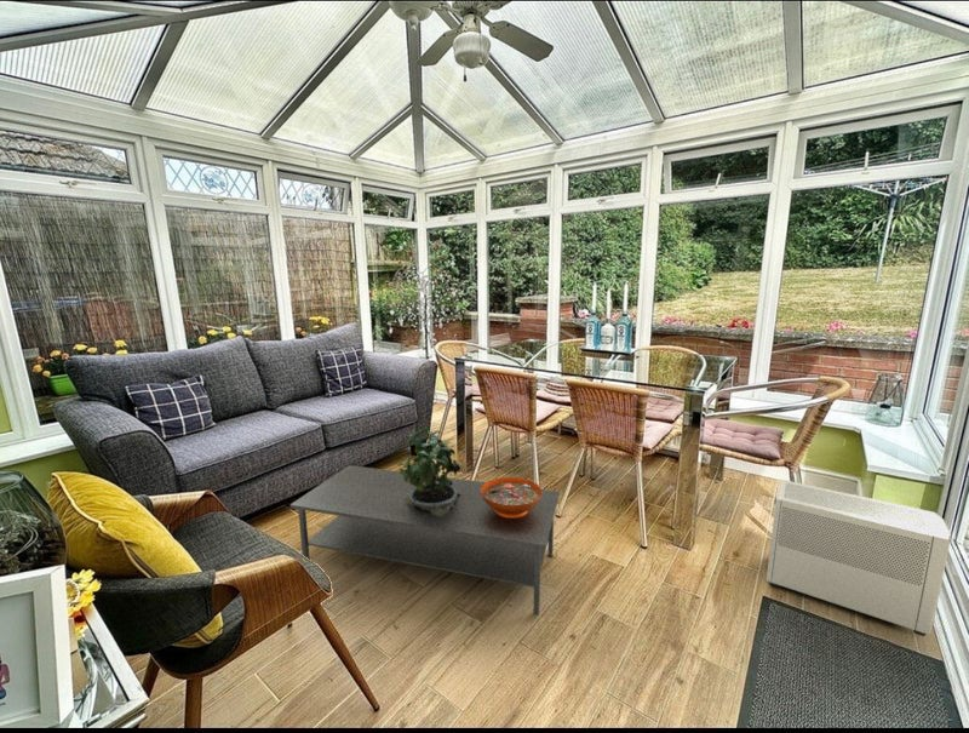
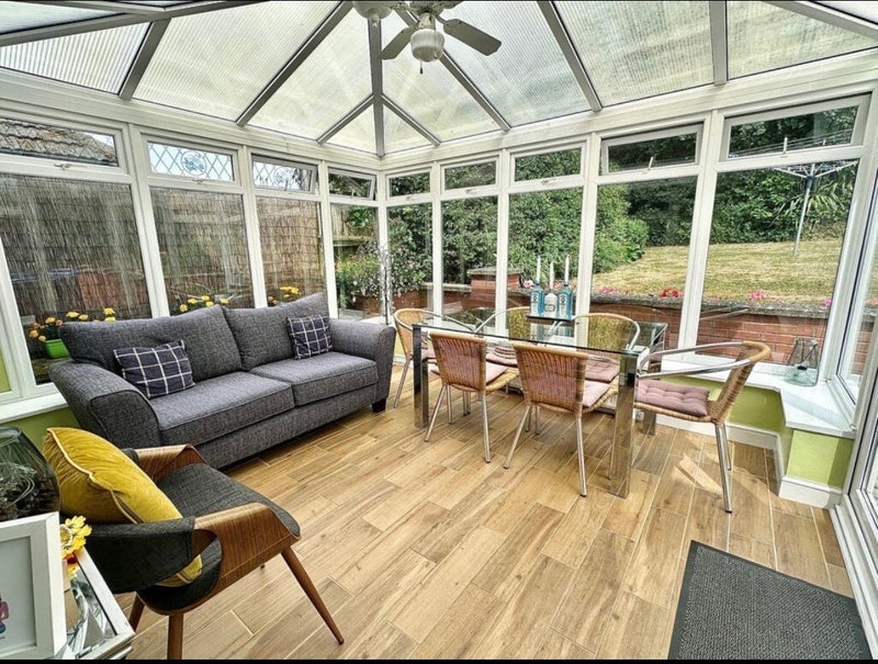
- coffee table (429, 529)
- potted plant (430, 463)
- decorative bowl (511, 499)
- air purifier (847, 550)
